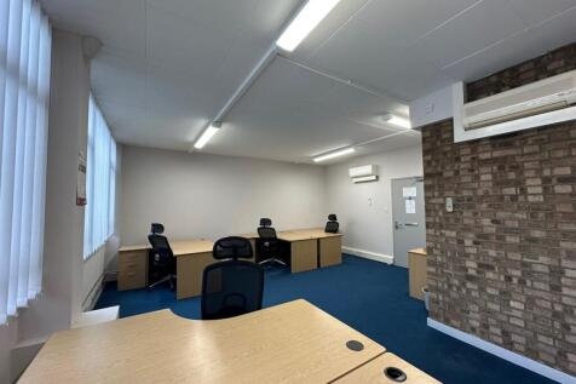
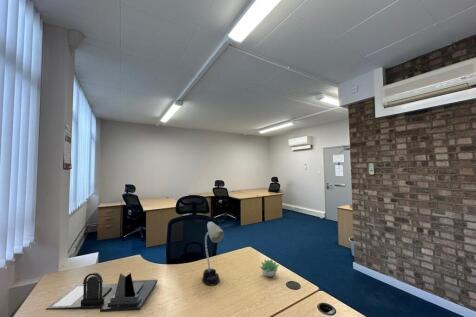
+ desk lamp (207, 252)
+ succulent plant (269, 268)
+ desk organizer (106, 284)
